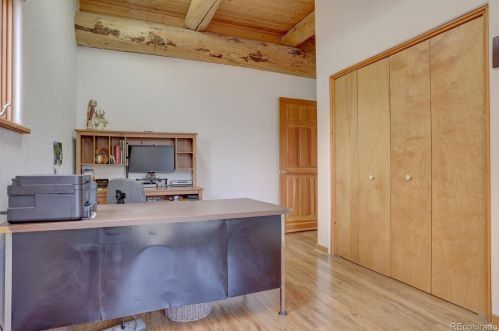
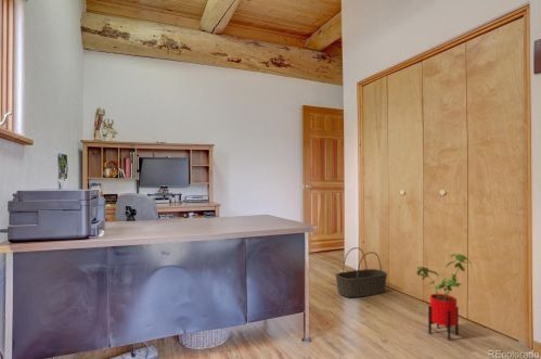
+ house plant (447, 293)
+ basket (361, 270)
